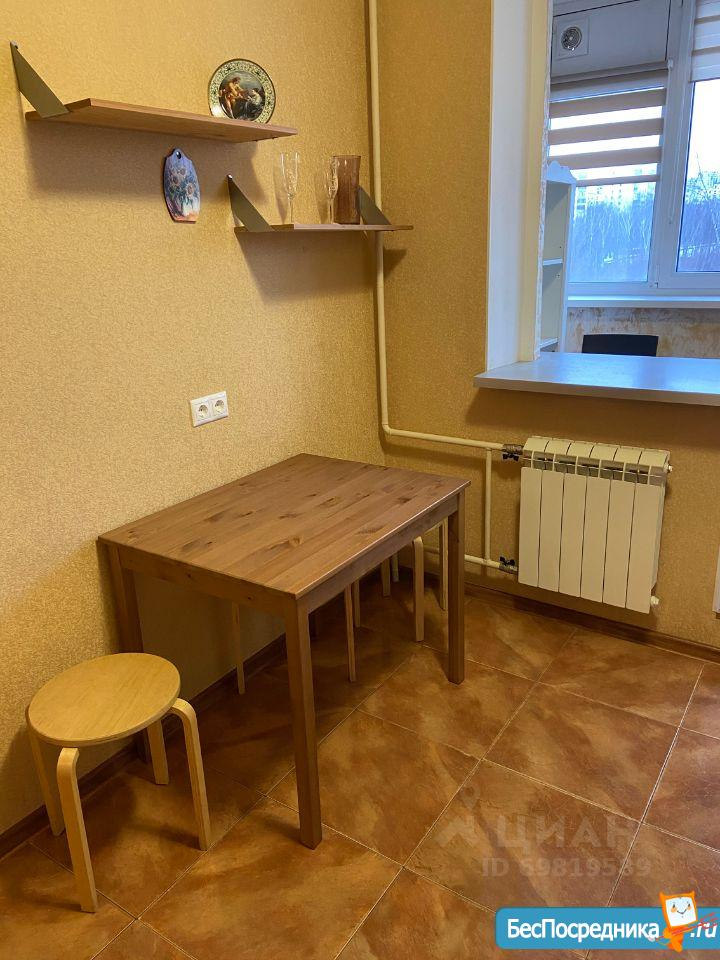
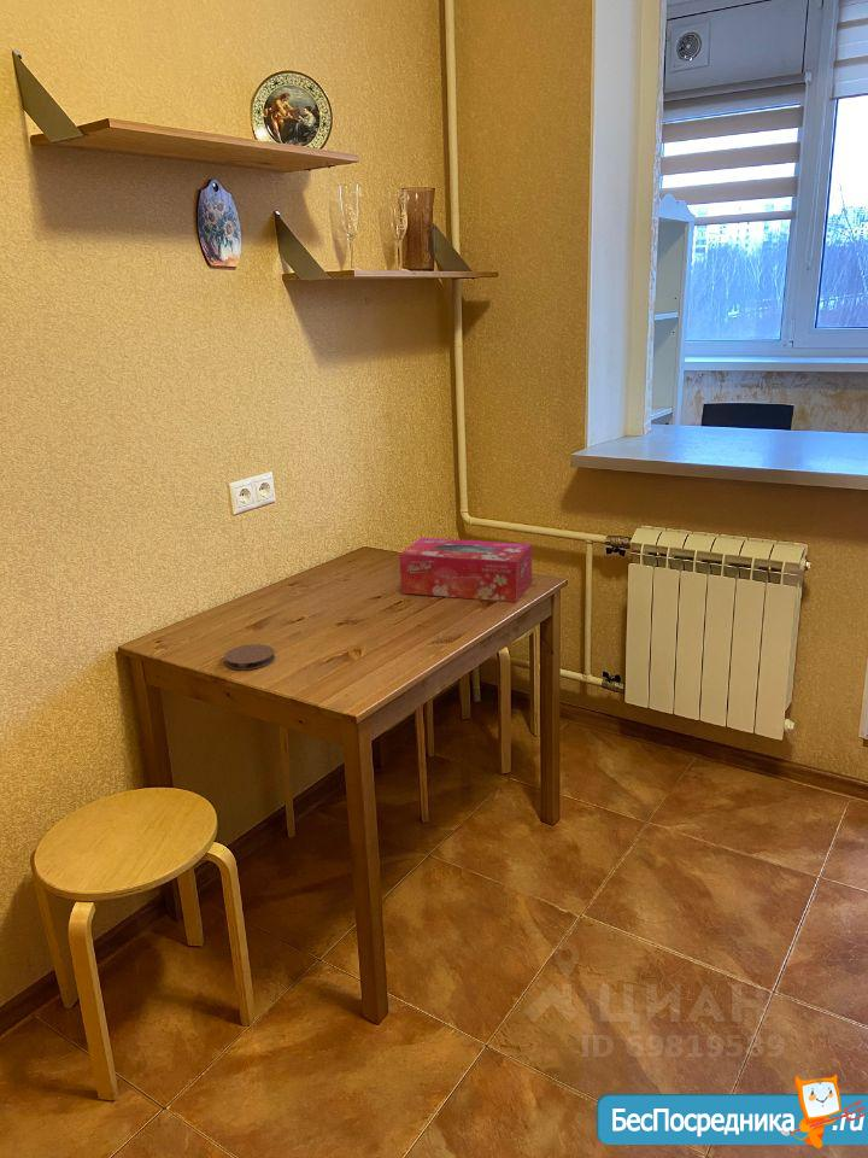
+ coaster (250, 656)
+ tissue box (467, 568)
